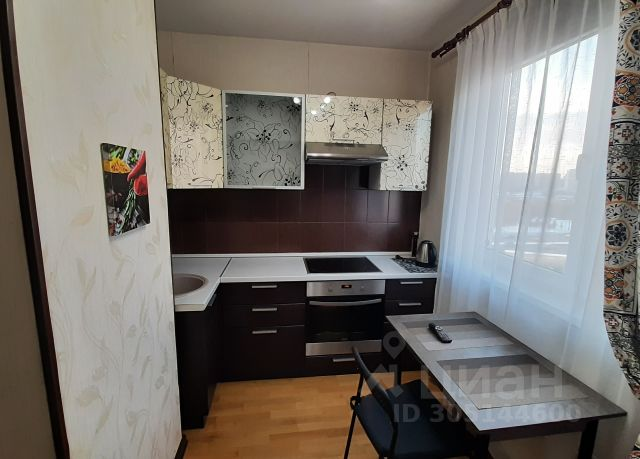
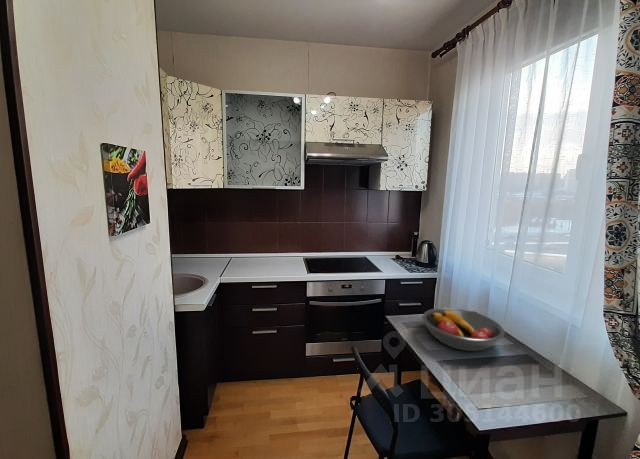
+ fruit bowl (460, 329)
